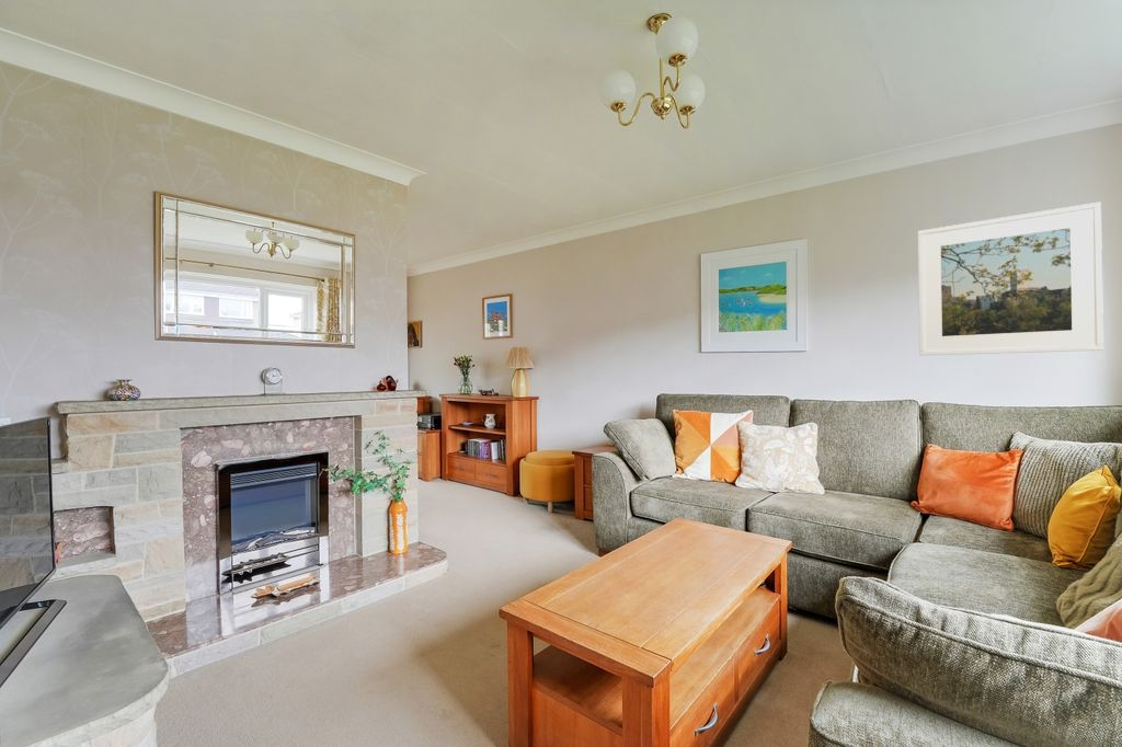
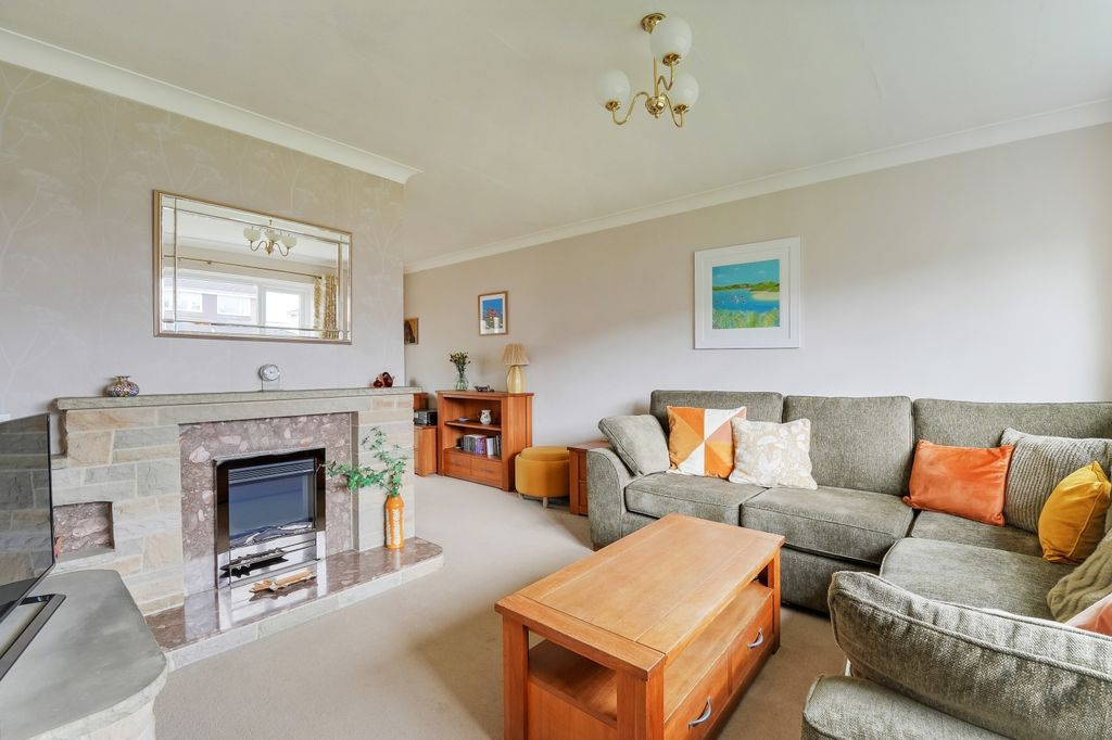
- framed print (1001, 285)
